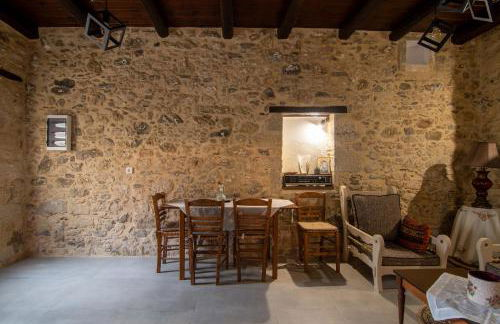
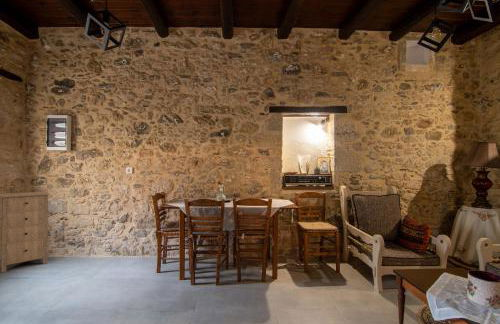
+ storage cabinet (24, 229)
